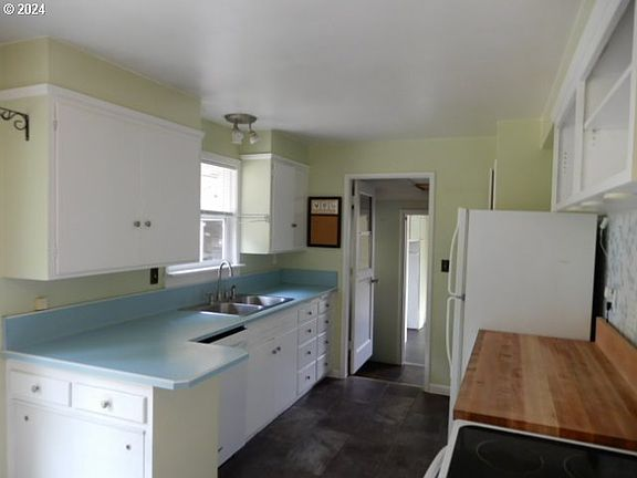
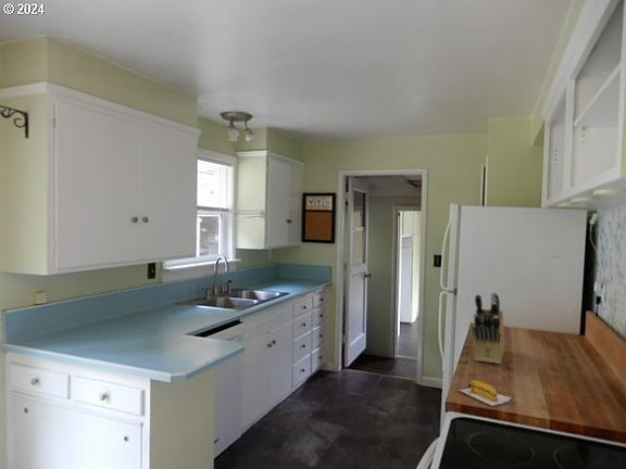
+ knife block (489, 322)
+ banana (485, 390)
